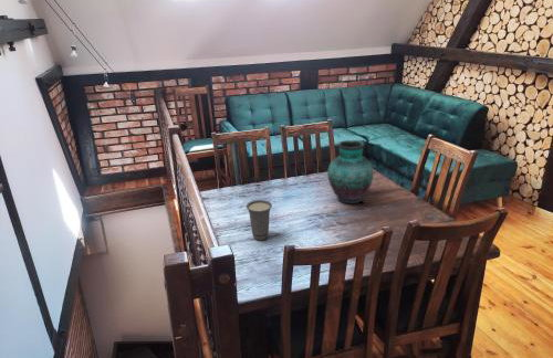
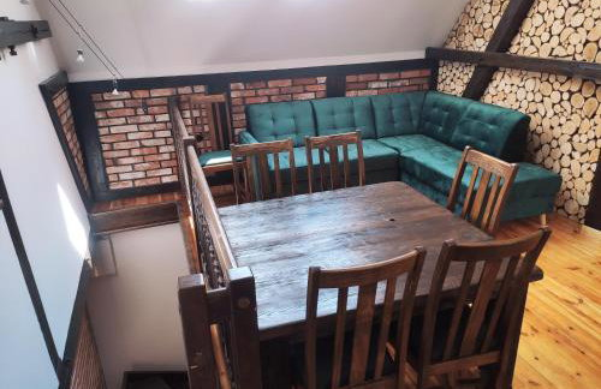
- vase (349, 171)
- cup (259, 221)
